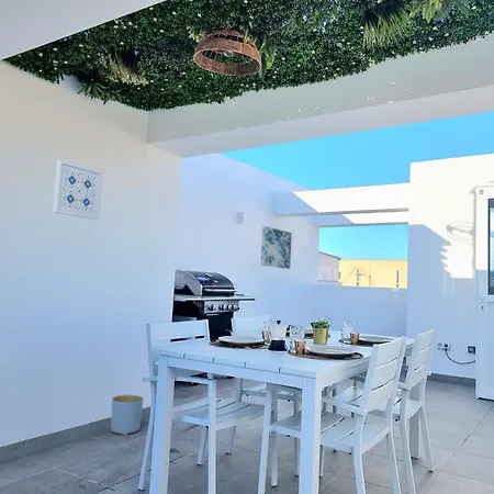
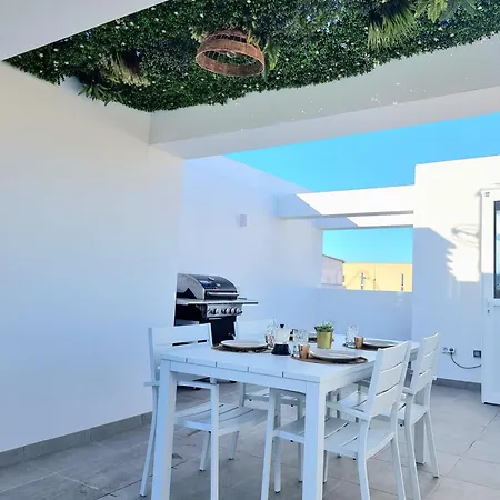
- wall art (277, 248)
- wall art (78, 191)
- planter (126, 414)
